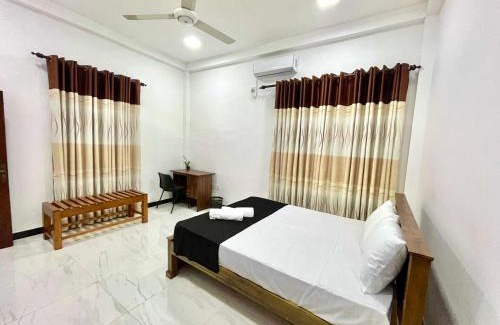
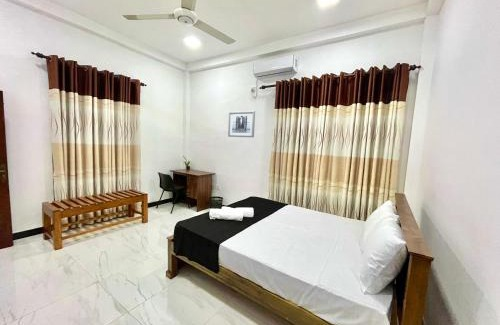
+ wall art (241, 124)
